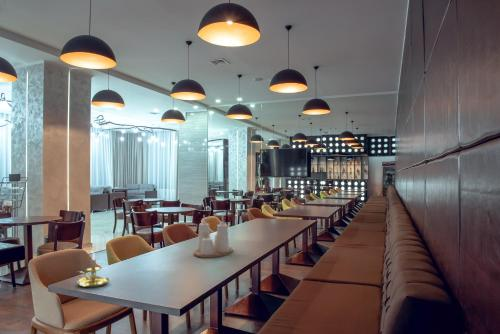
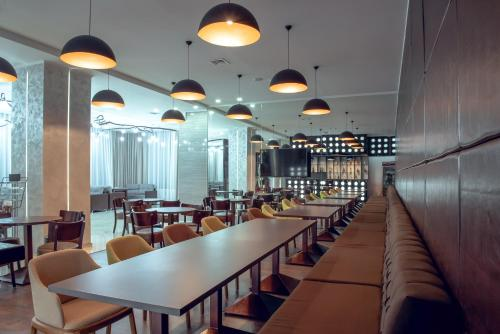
- condiment set (215, 234)
- candle holder (91, 267)
